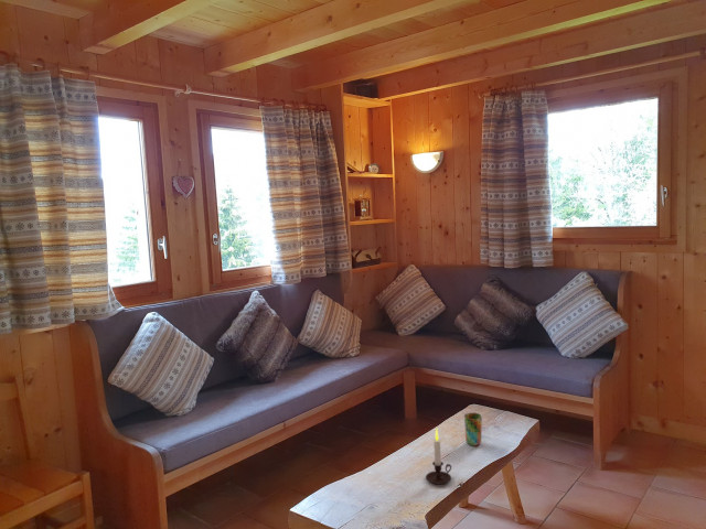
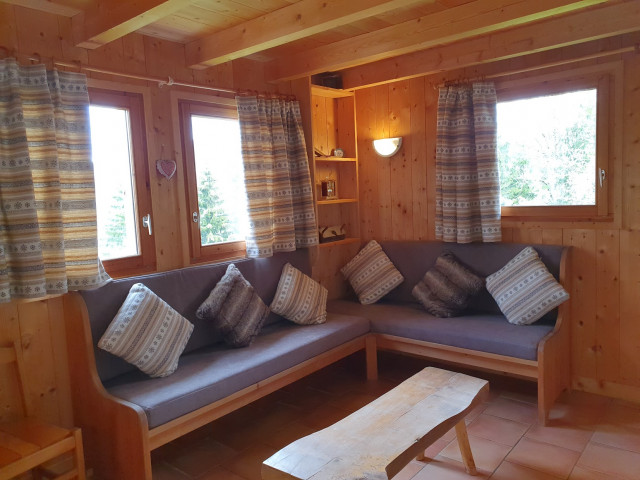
- cup (473, 429)
- candle (439, 452)
